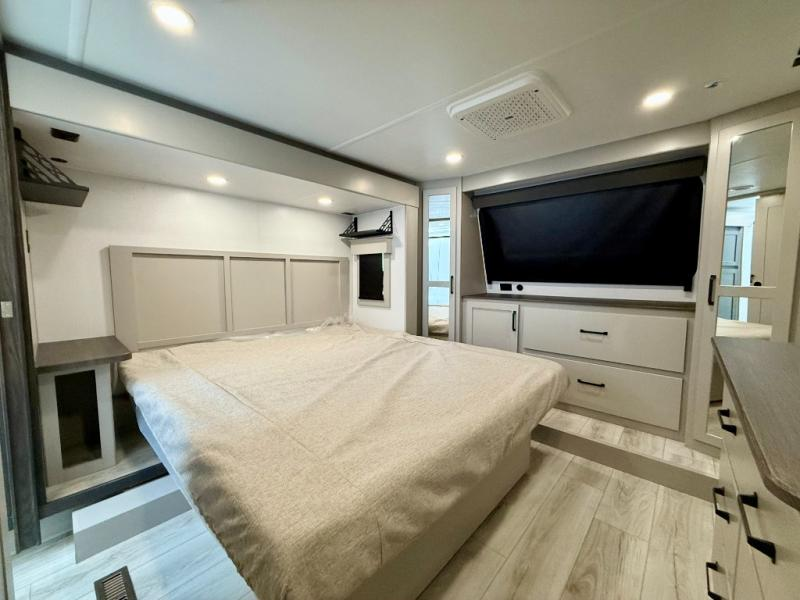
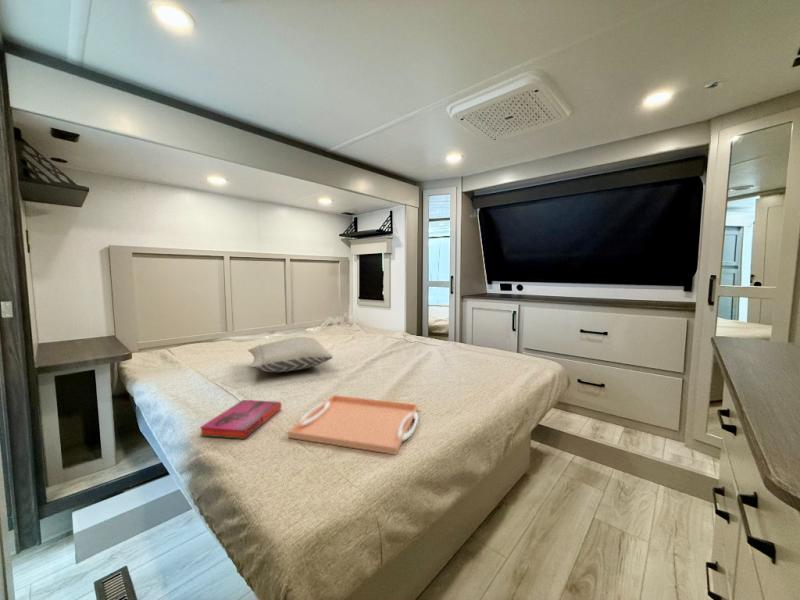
+ hardback book (244, 417)
+ serving tray (359, 419)
+ pillow (289, 353)
